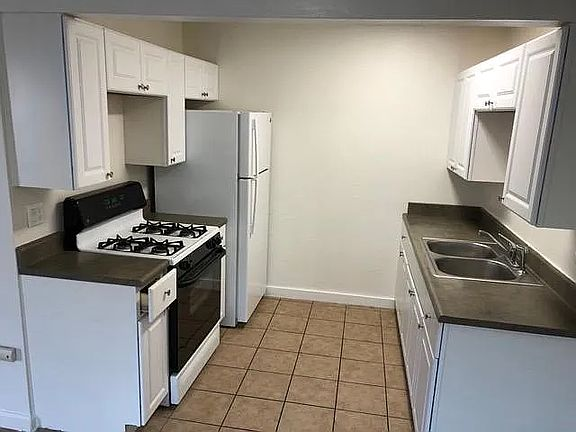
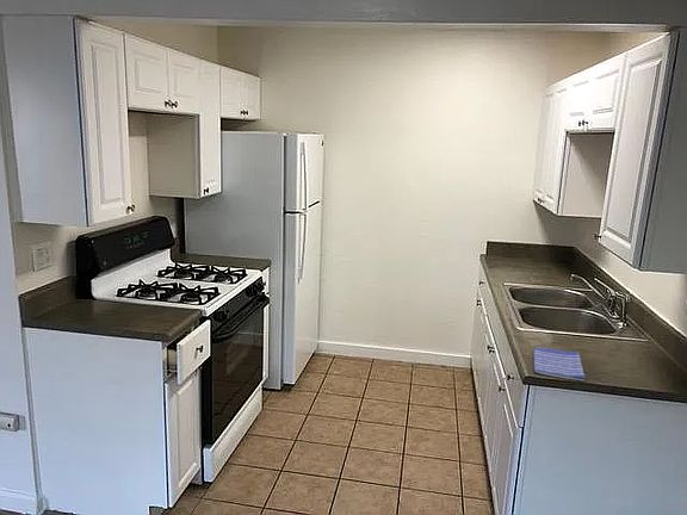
+ dish towel (557, 361)
